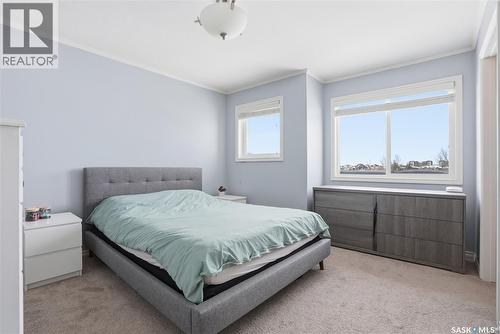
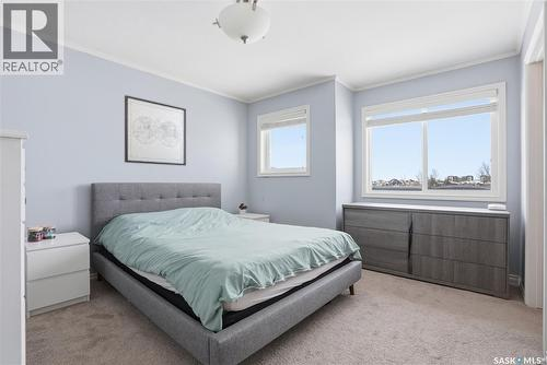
+ wall art (158, 133)
